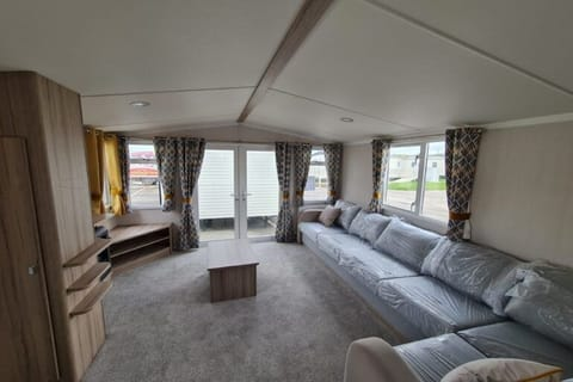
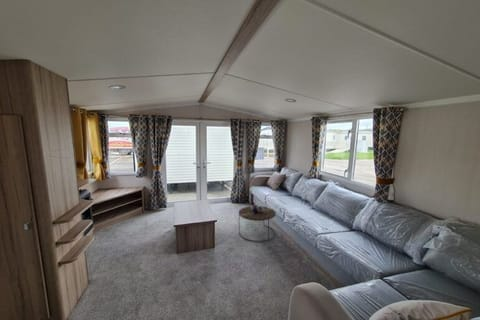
+ side table (257, 218)
